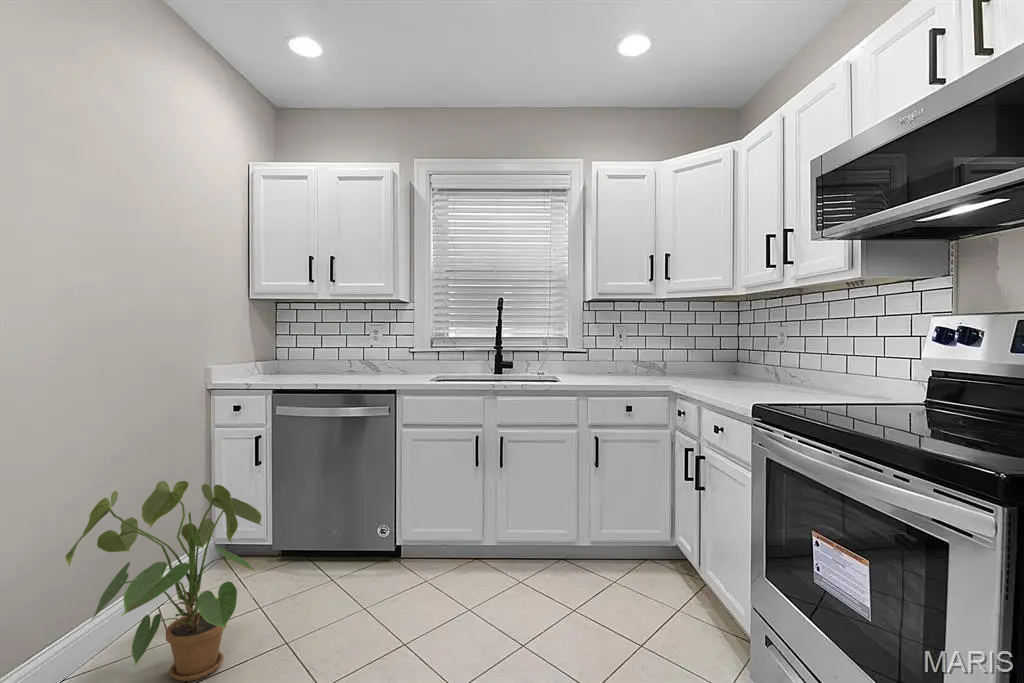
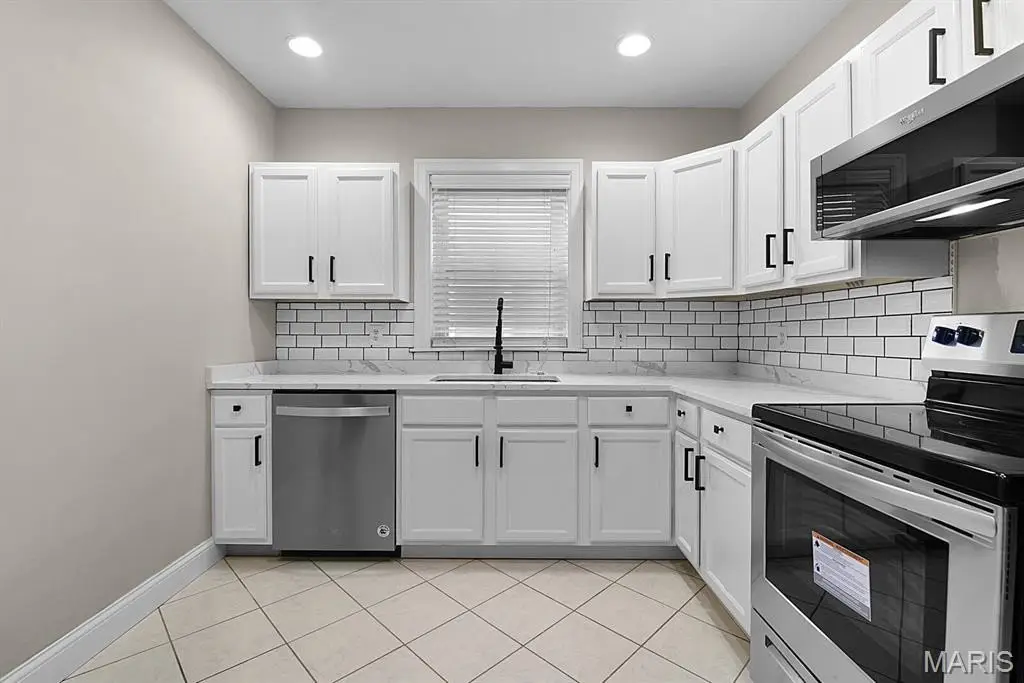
- house plant (182, 571)
